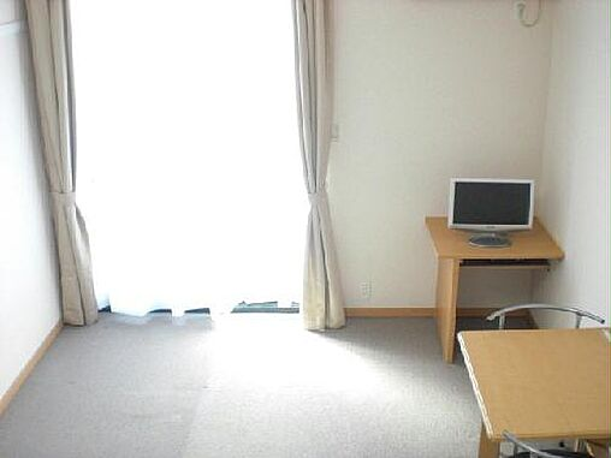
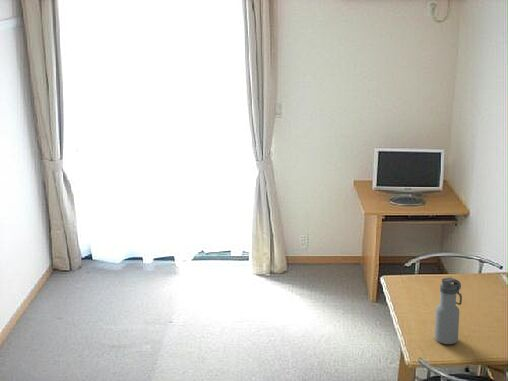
+ water bottle (447, 309)
